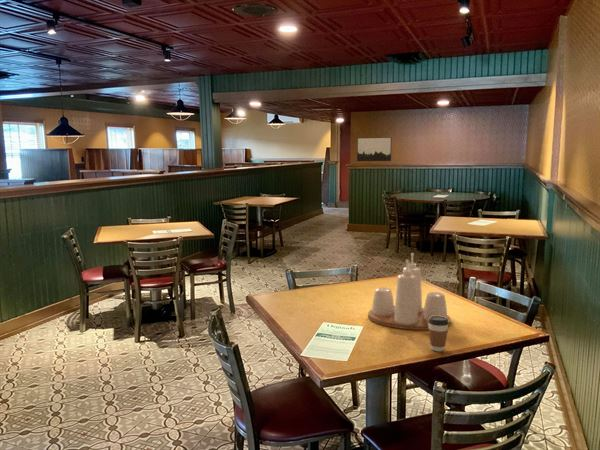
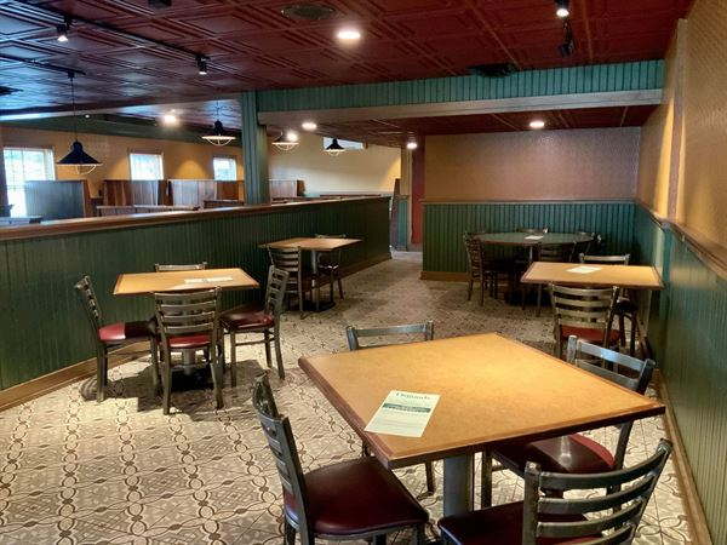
- coffee cup (438, 333)
- condiment set (409, 287)
- wall art (374, 149)
